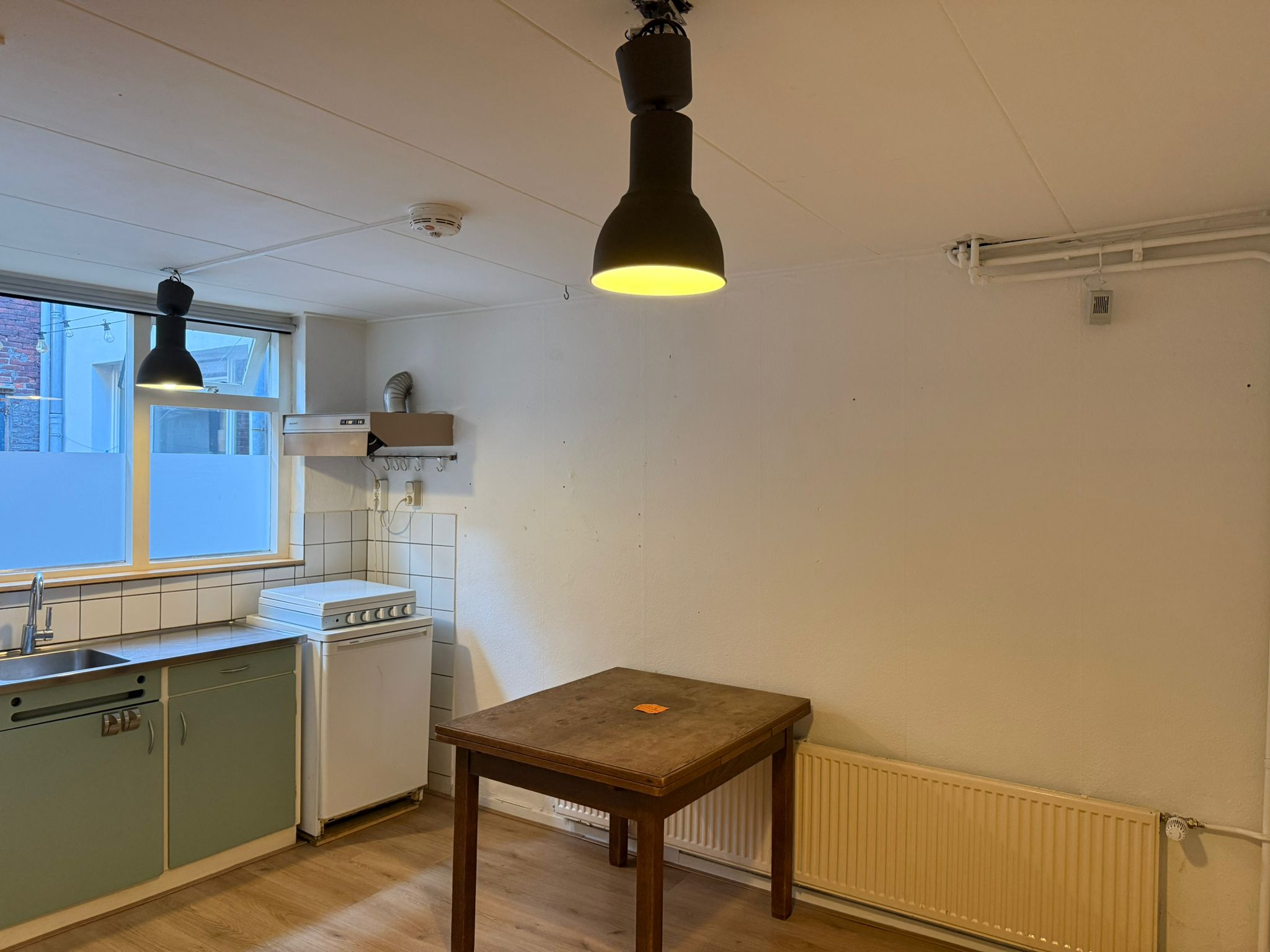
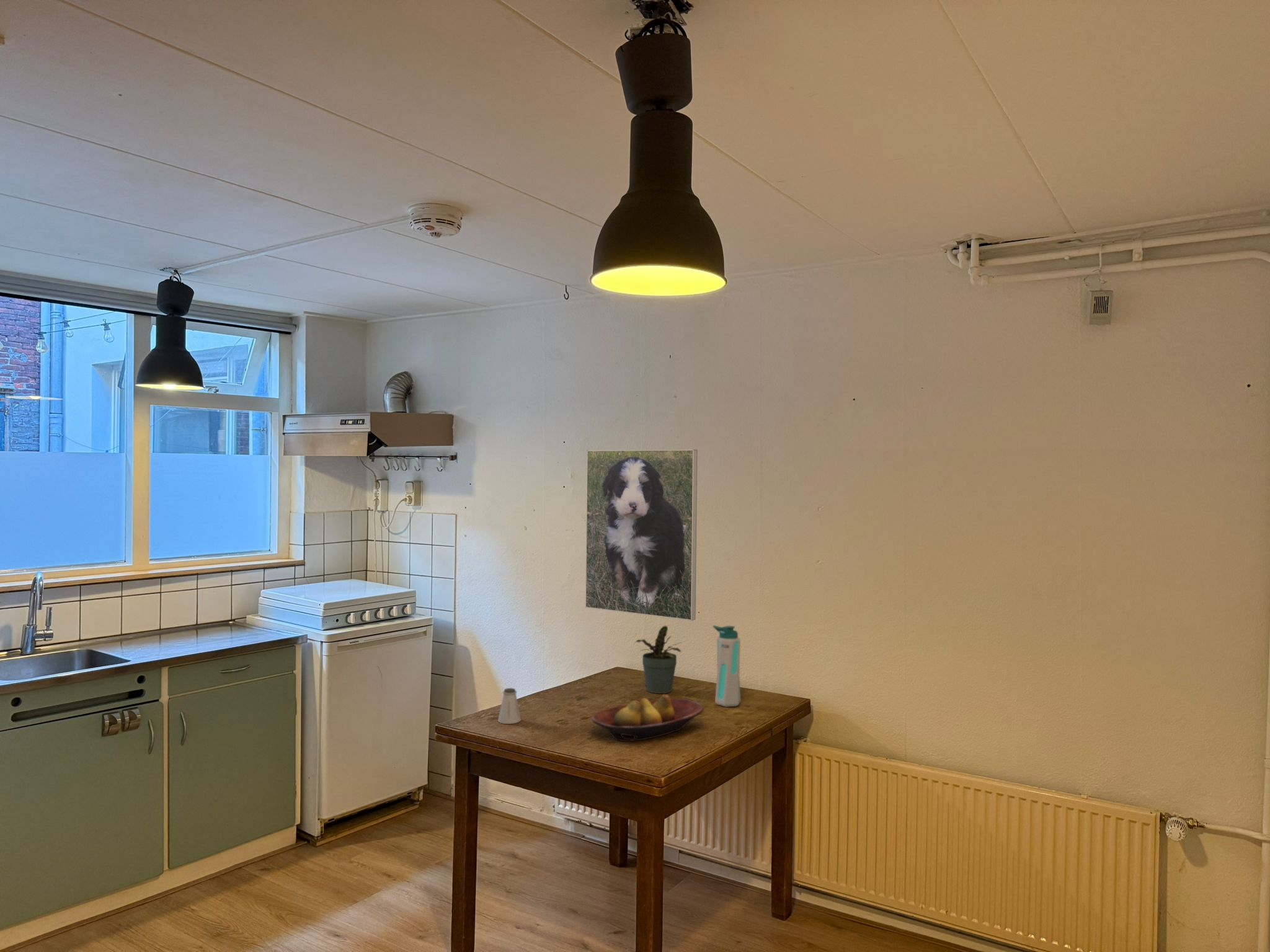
+ fruit bowl (649, 713)
+ water bottle (727, 664)
+ potted plant (657, 658)
+ saltshaker (509, 705)
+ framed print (639, 531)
